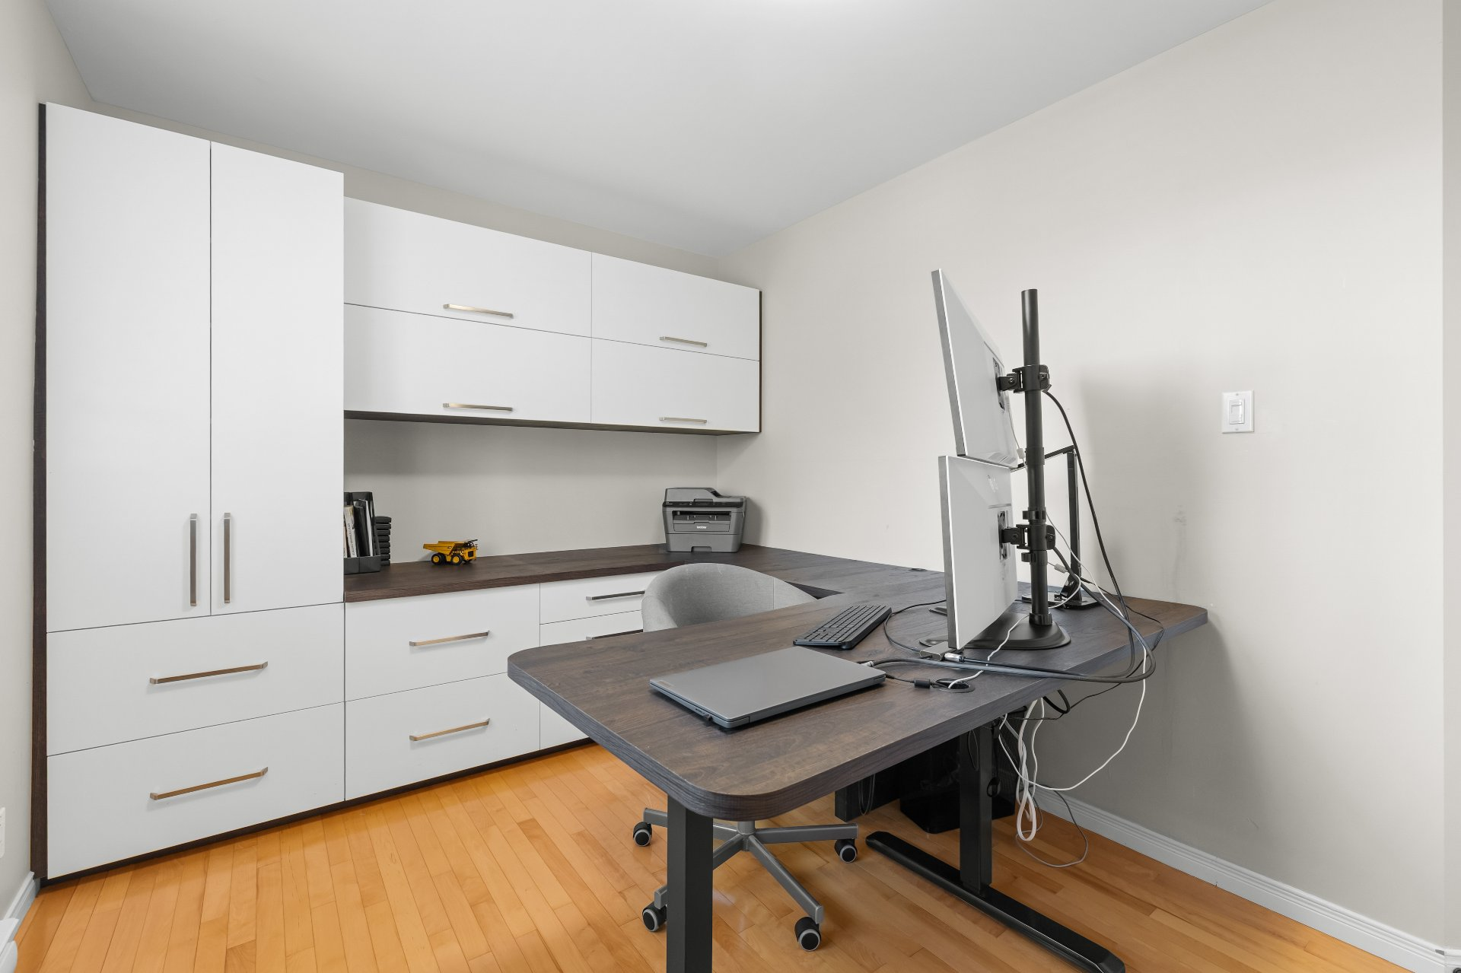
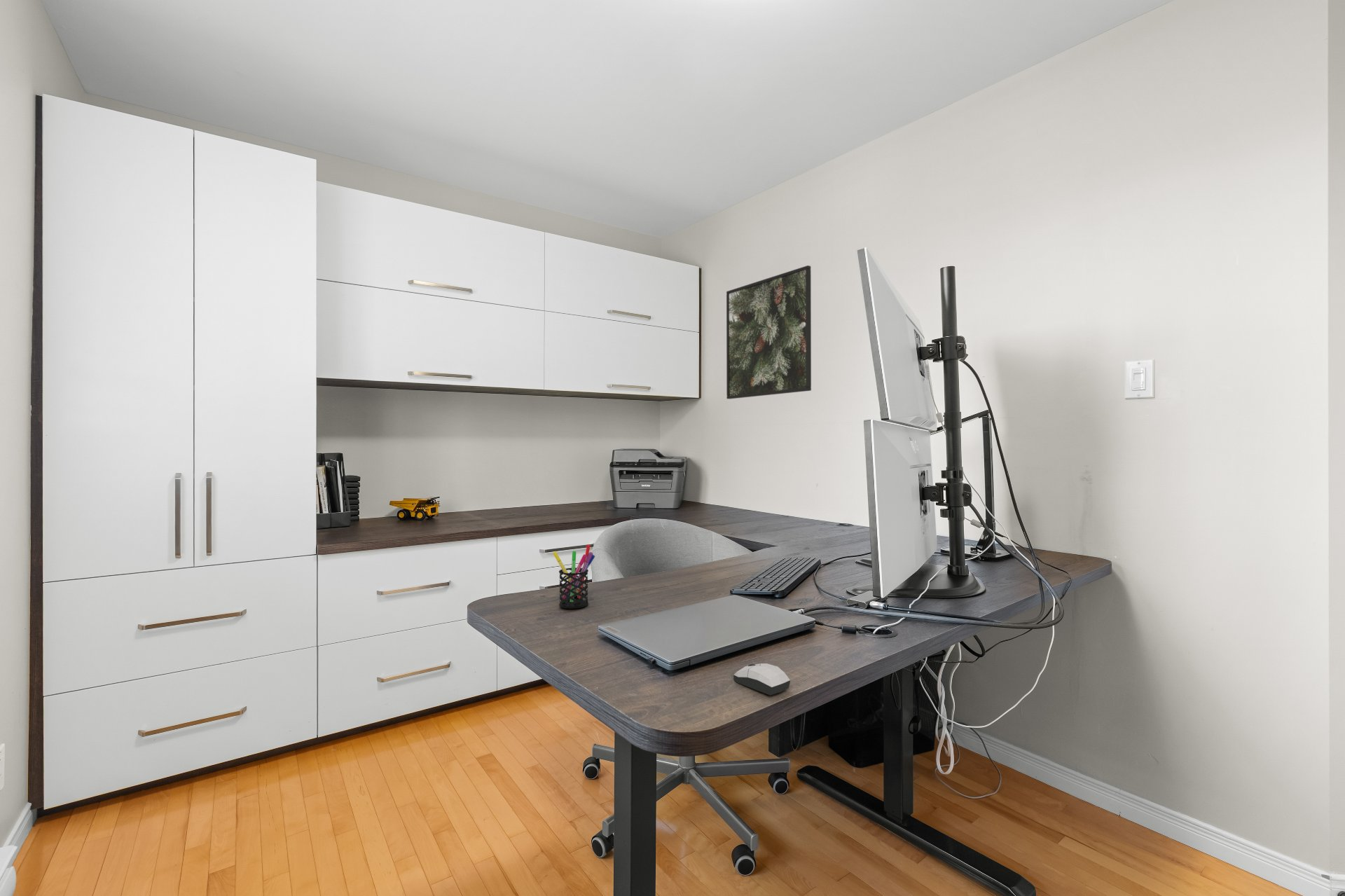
+ pen holder (575, 574)
+ computer mouse (761, 675)
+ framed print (766, 337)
